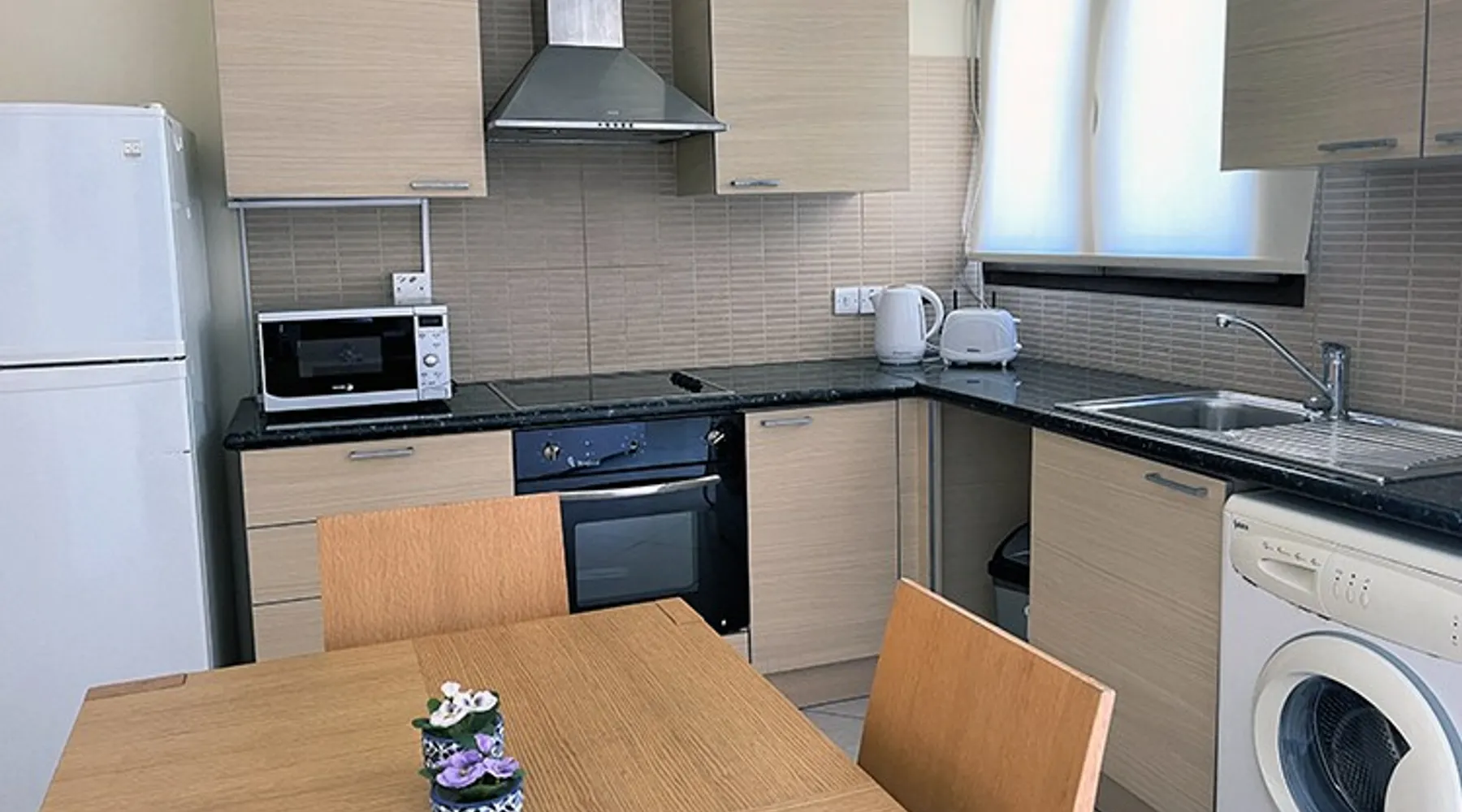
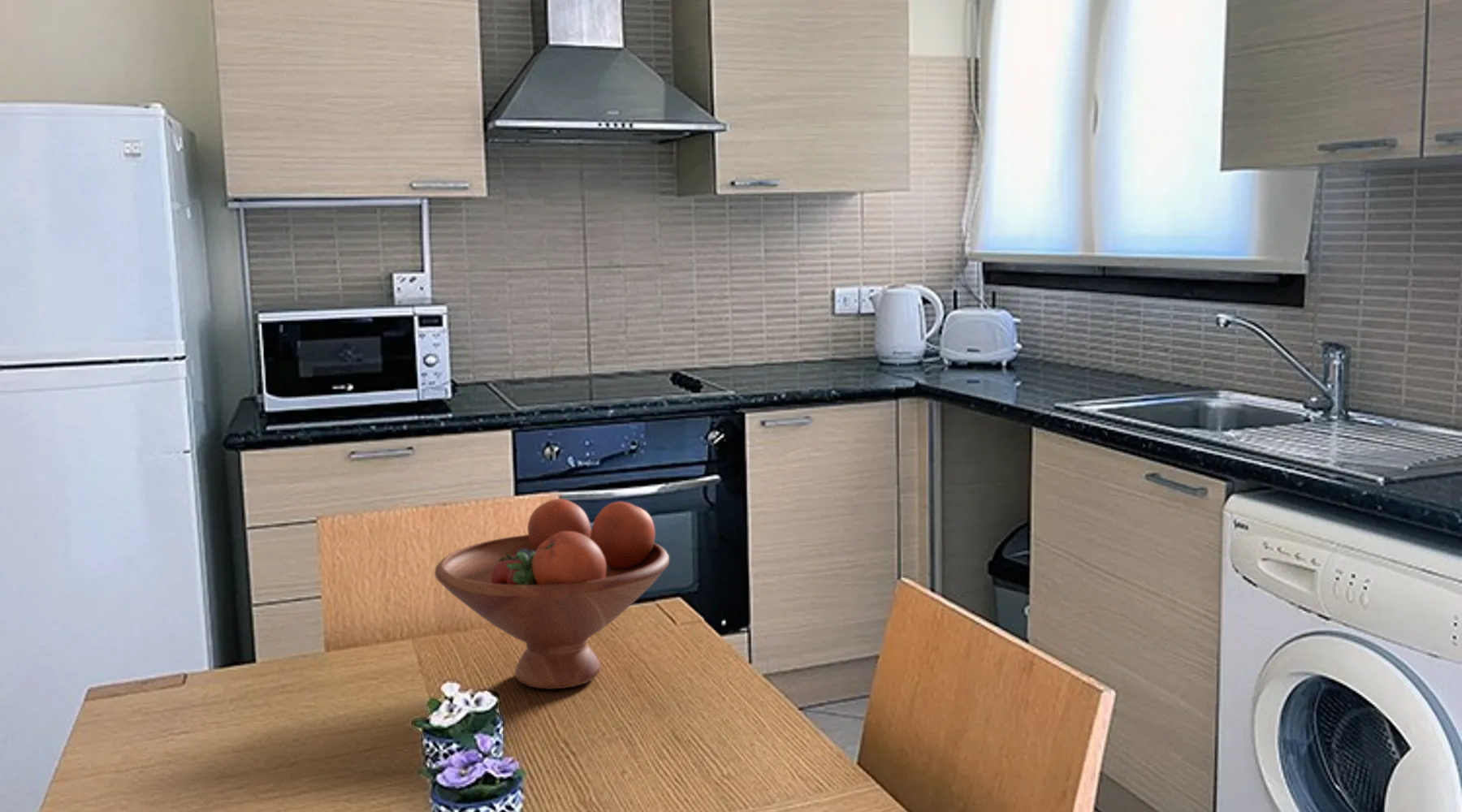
+ fruit bowl (555, 594)
